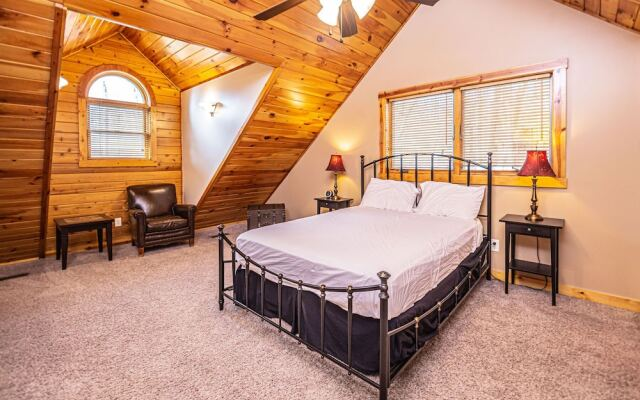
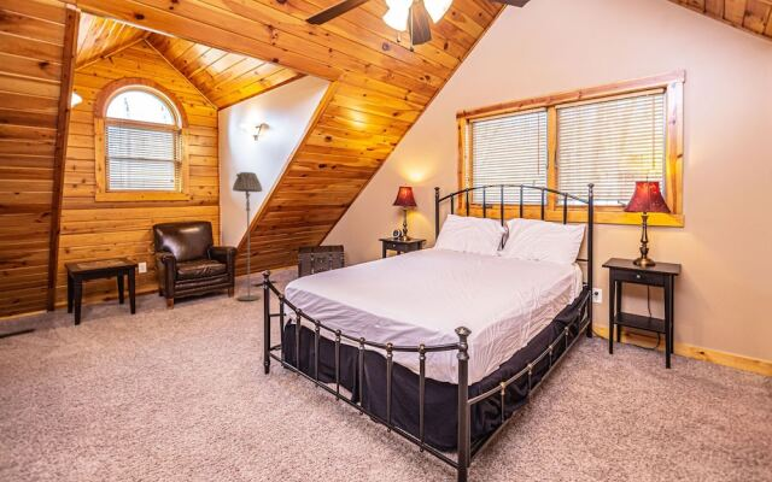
+ floor lamp (247, 235)
